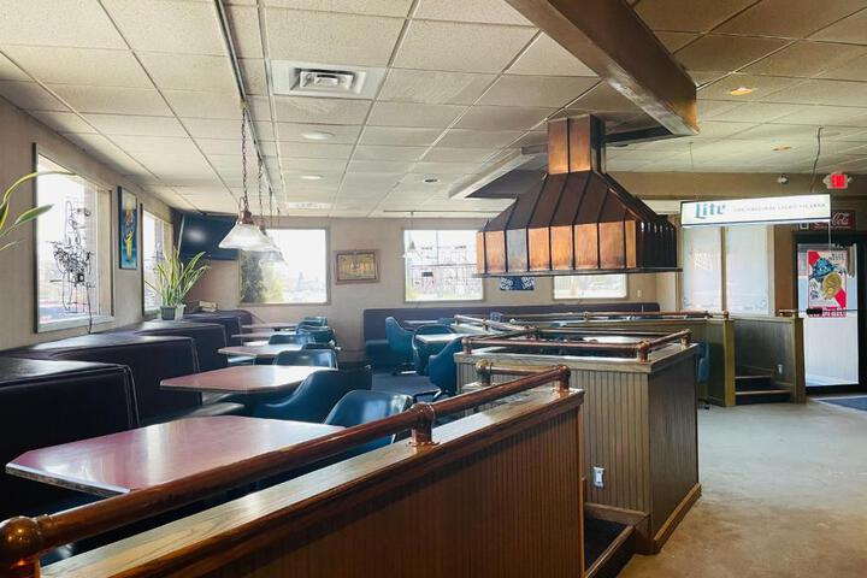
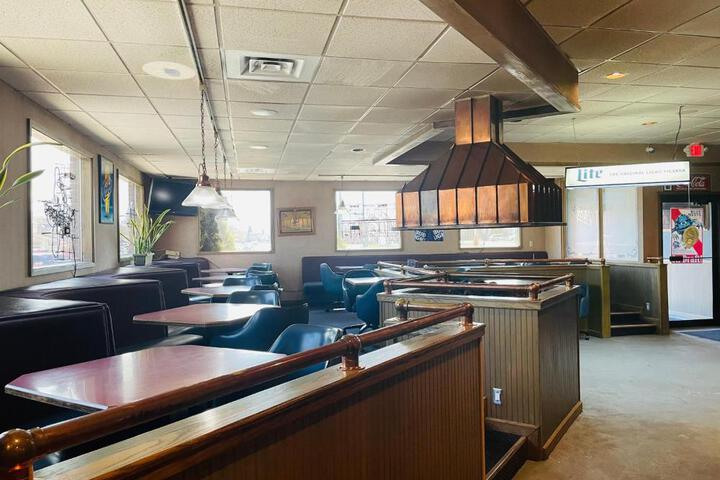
+ recessed light (169, 68)
